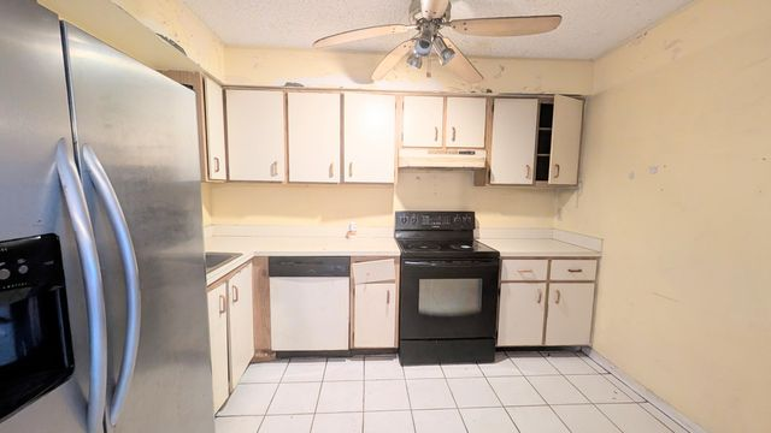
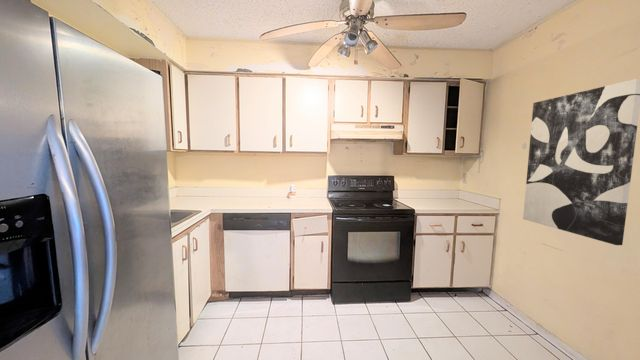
+ wall art (571, 163)
